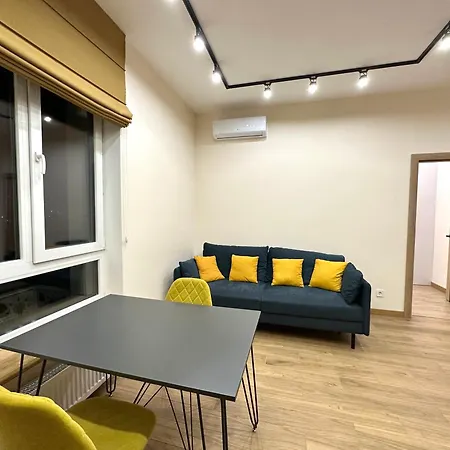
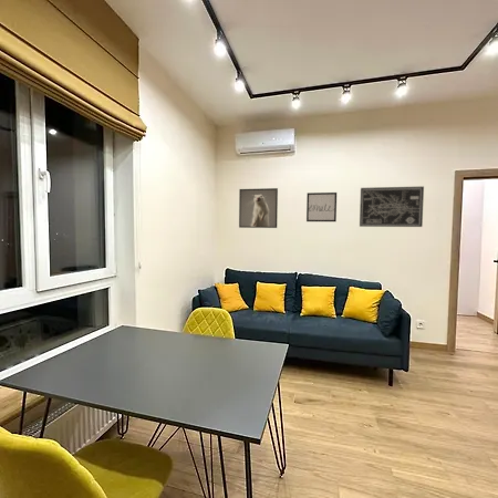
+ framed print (258, 208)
+ wall art (321, 207)
+ wall art (390, 207)
